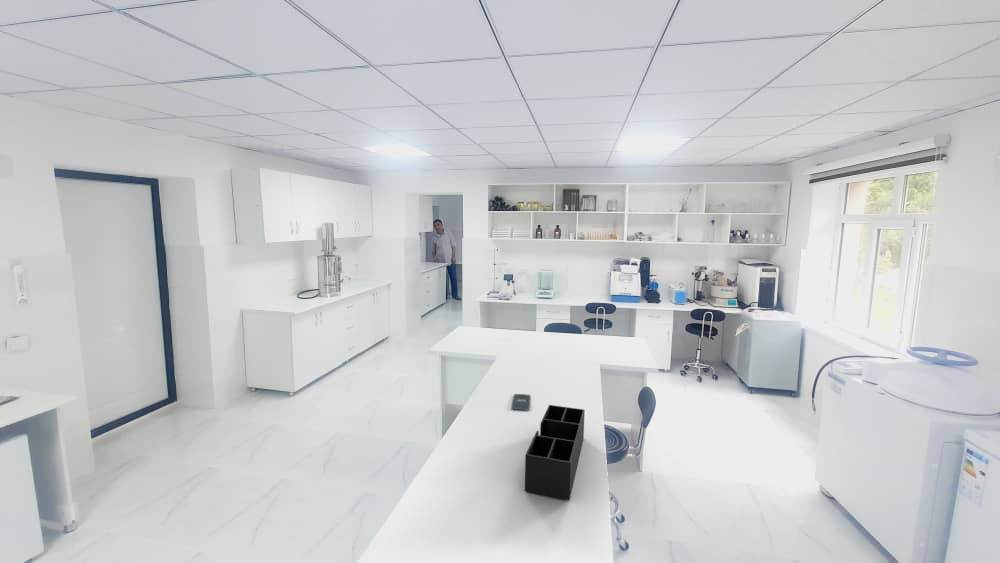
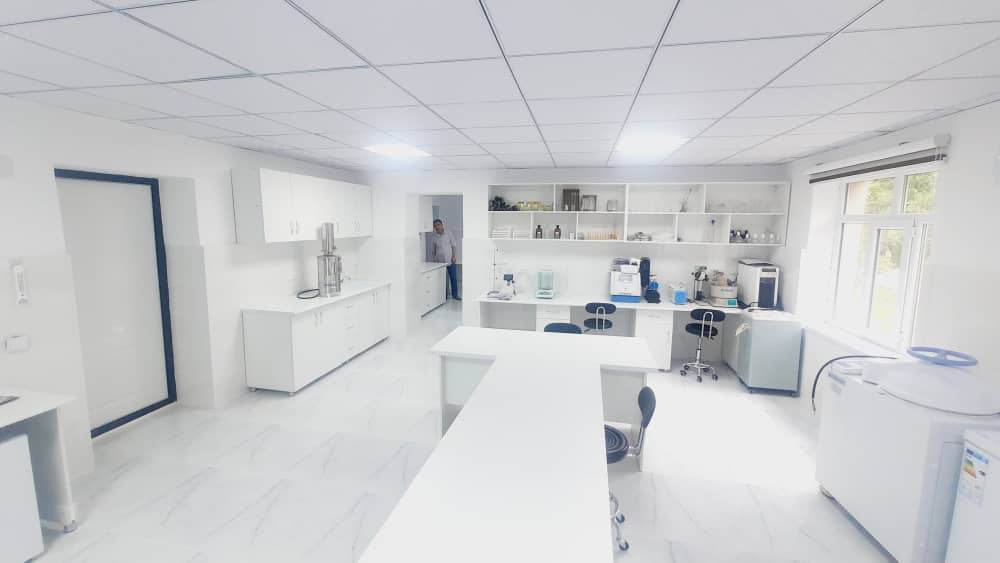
- desk organizer (557, 445)
- calculator (521, 401)
